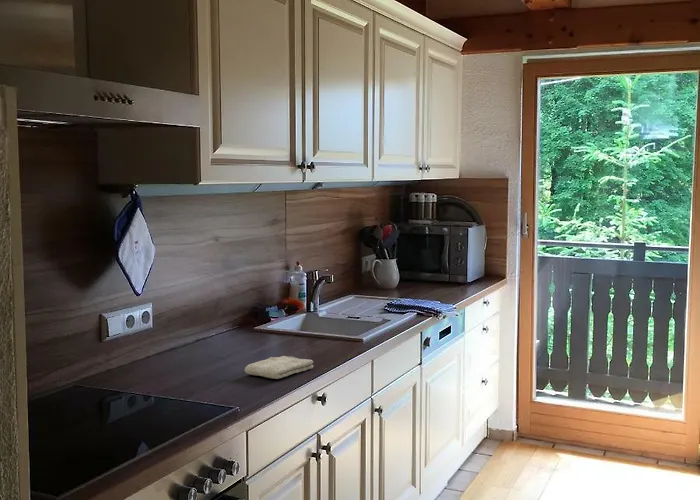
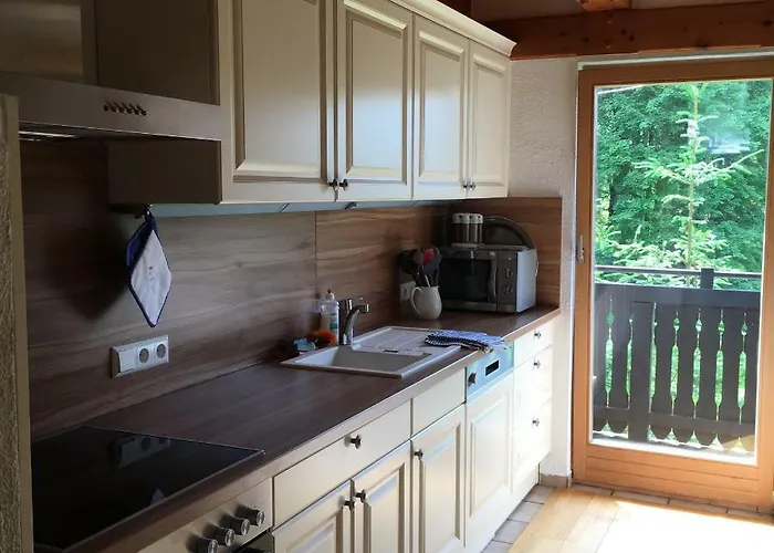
- washcloth (280, 366)
